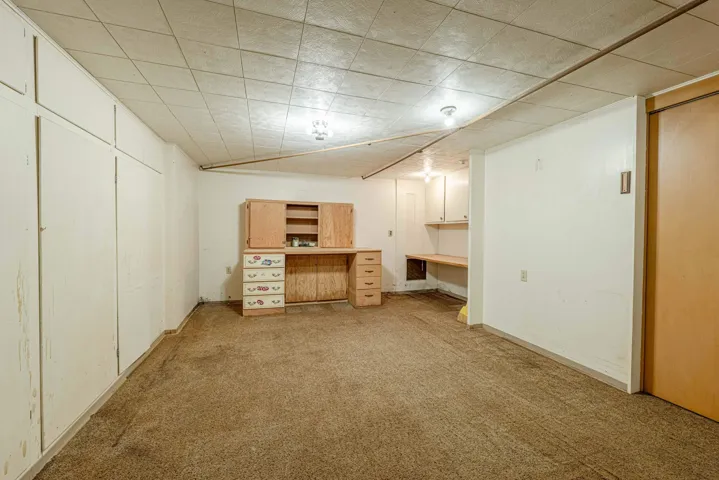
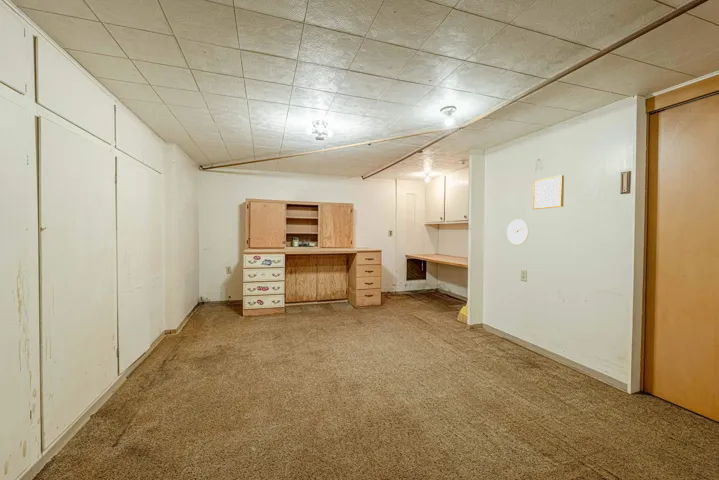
+ wall art (547, 193)
+ wall clock (516, 232)
